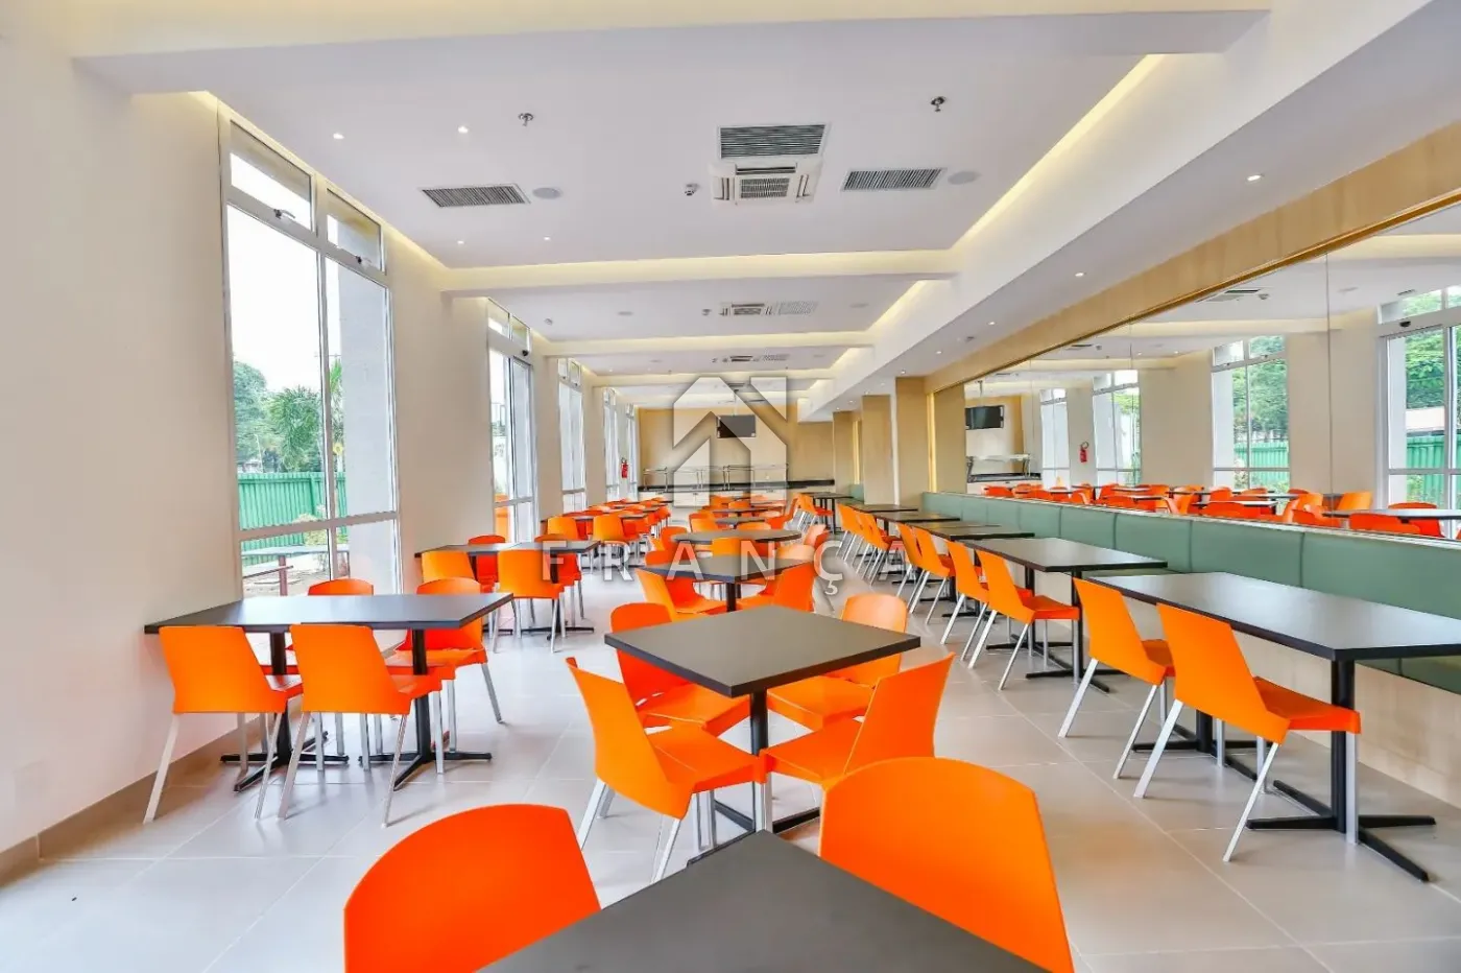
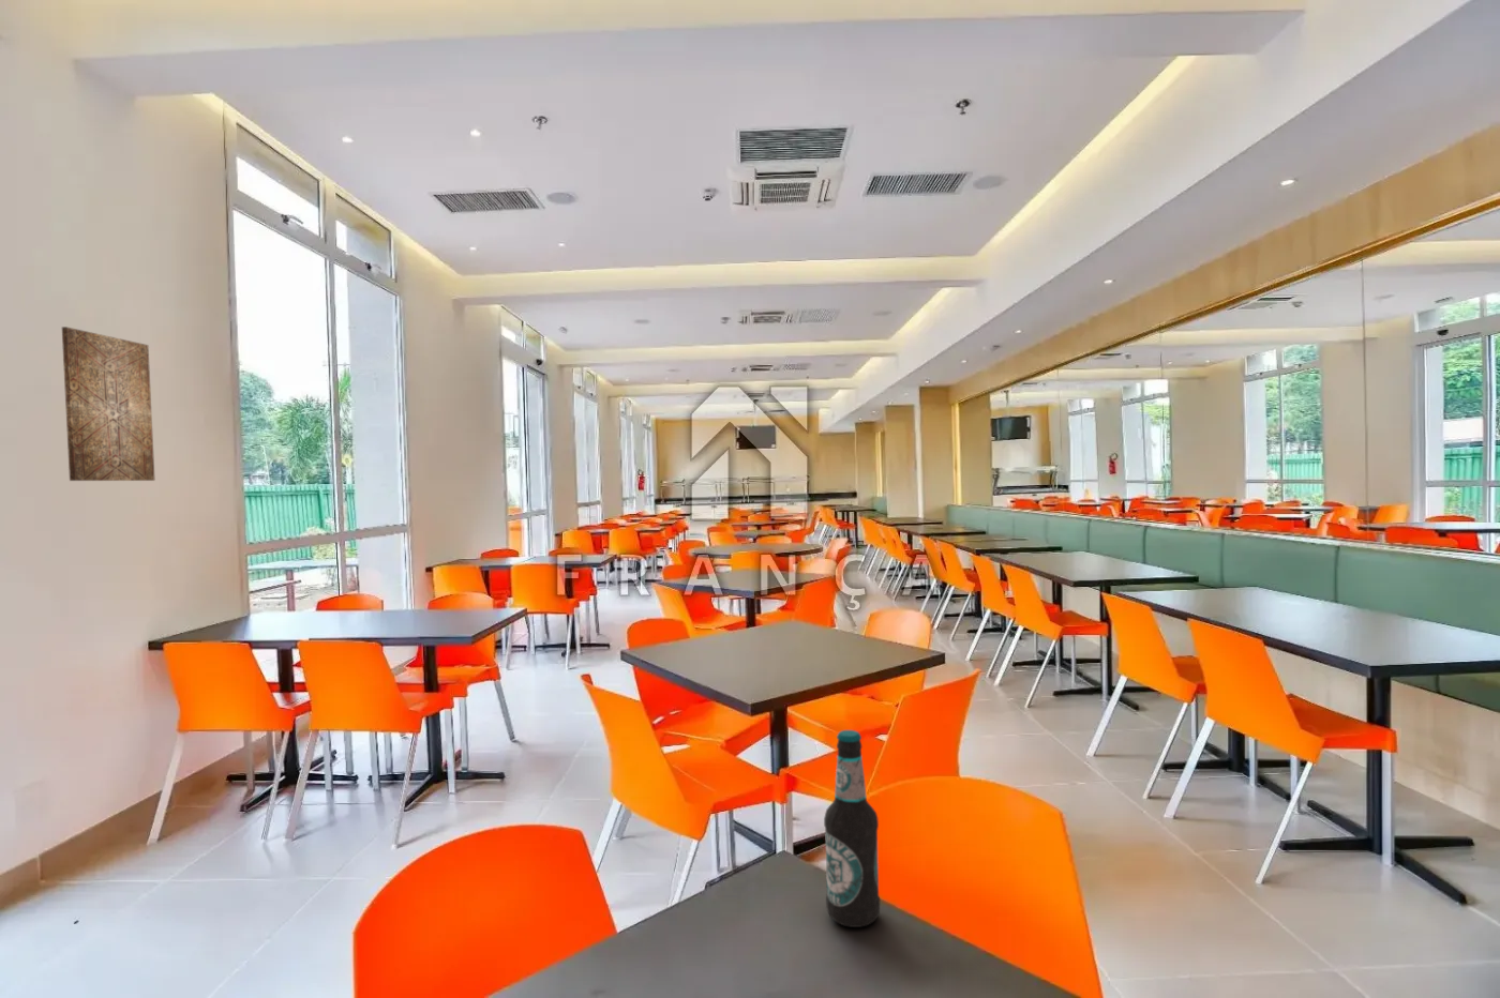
+ wall art (110, 408)
+ bottle (850, 824)
